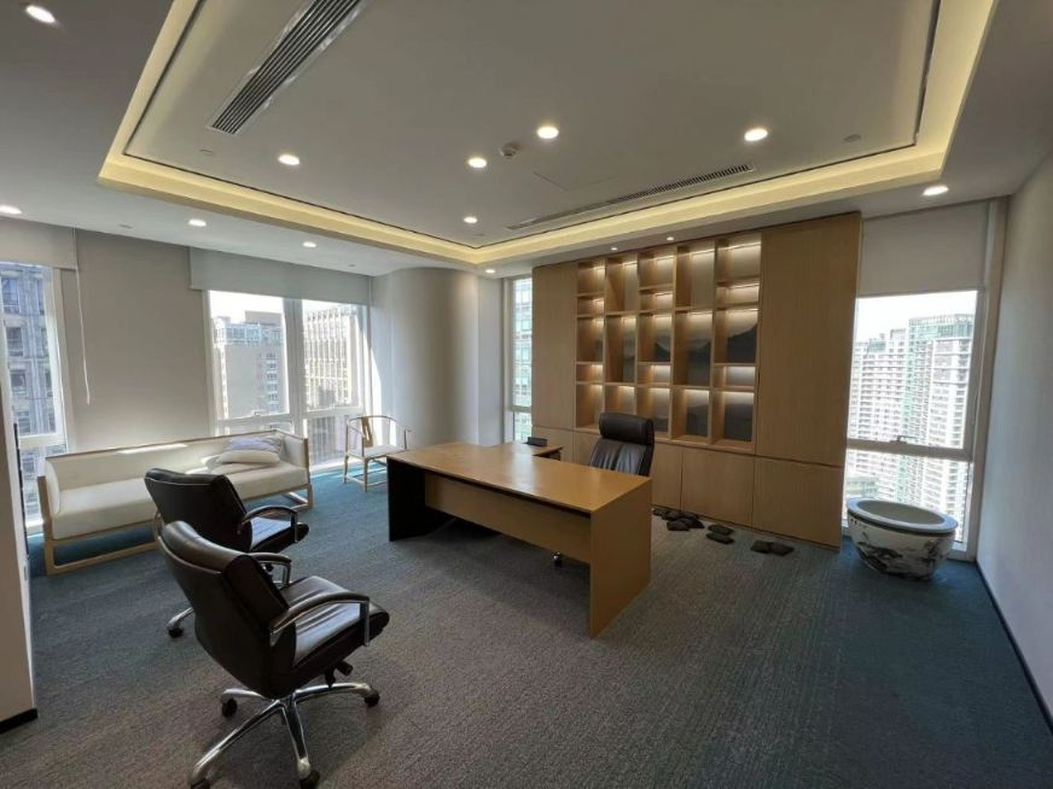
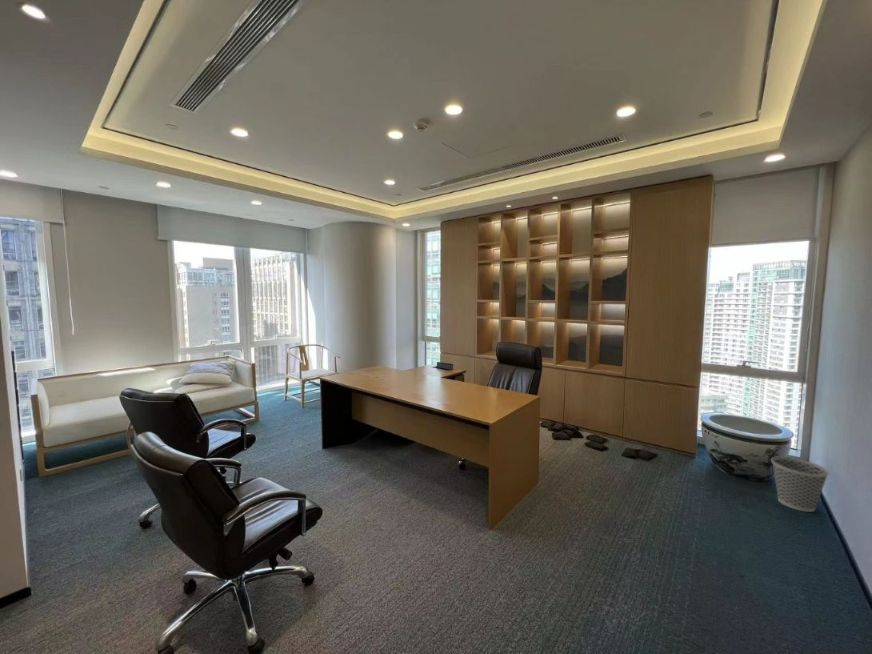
+ wastebasket (797, 484)
